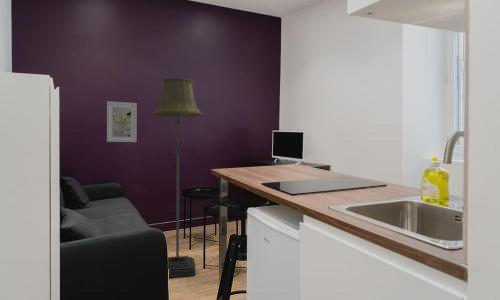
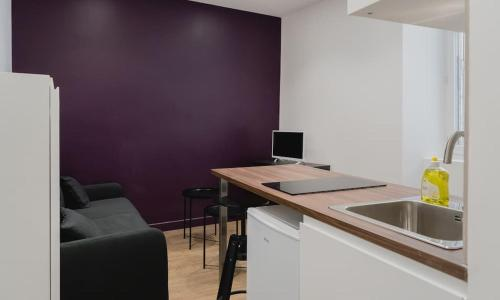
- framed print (121, 122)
- floor lamp (177, 175)
